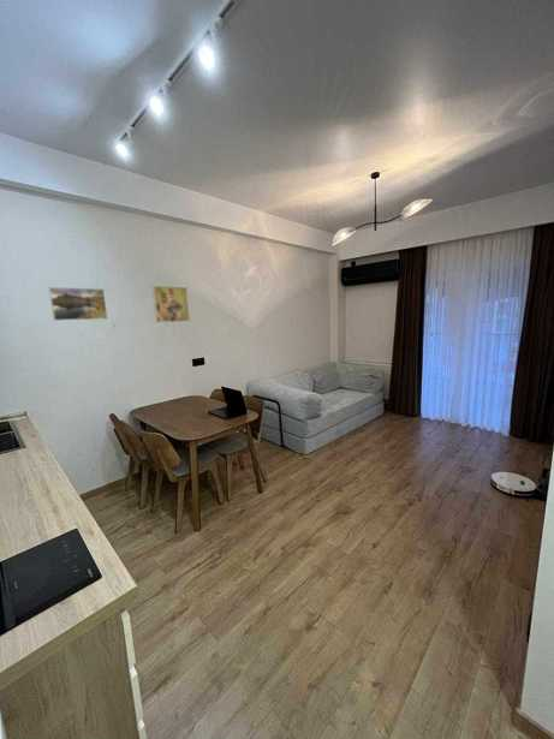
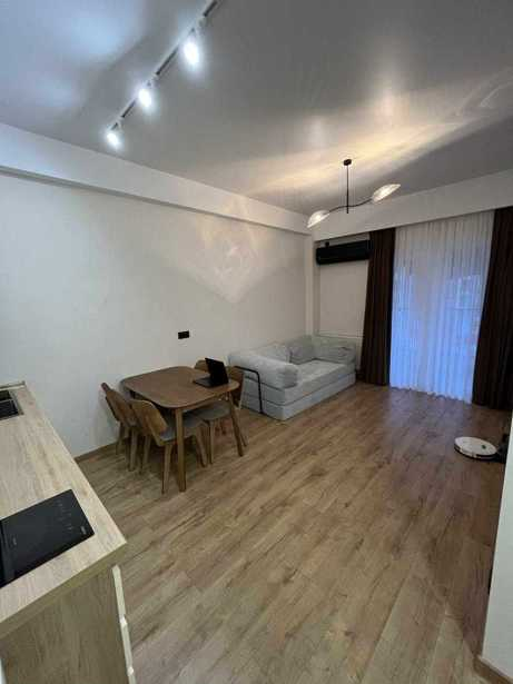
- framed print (79, 304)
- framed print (171, 304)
